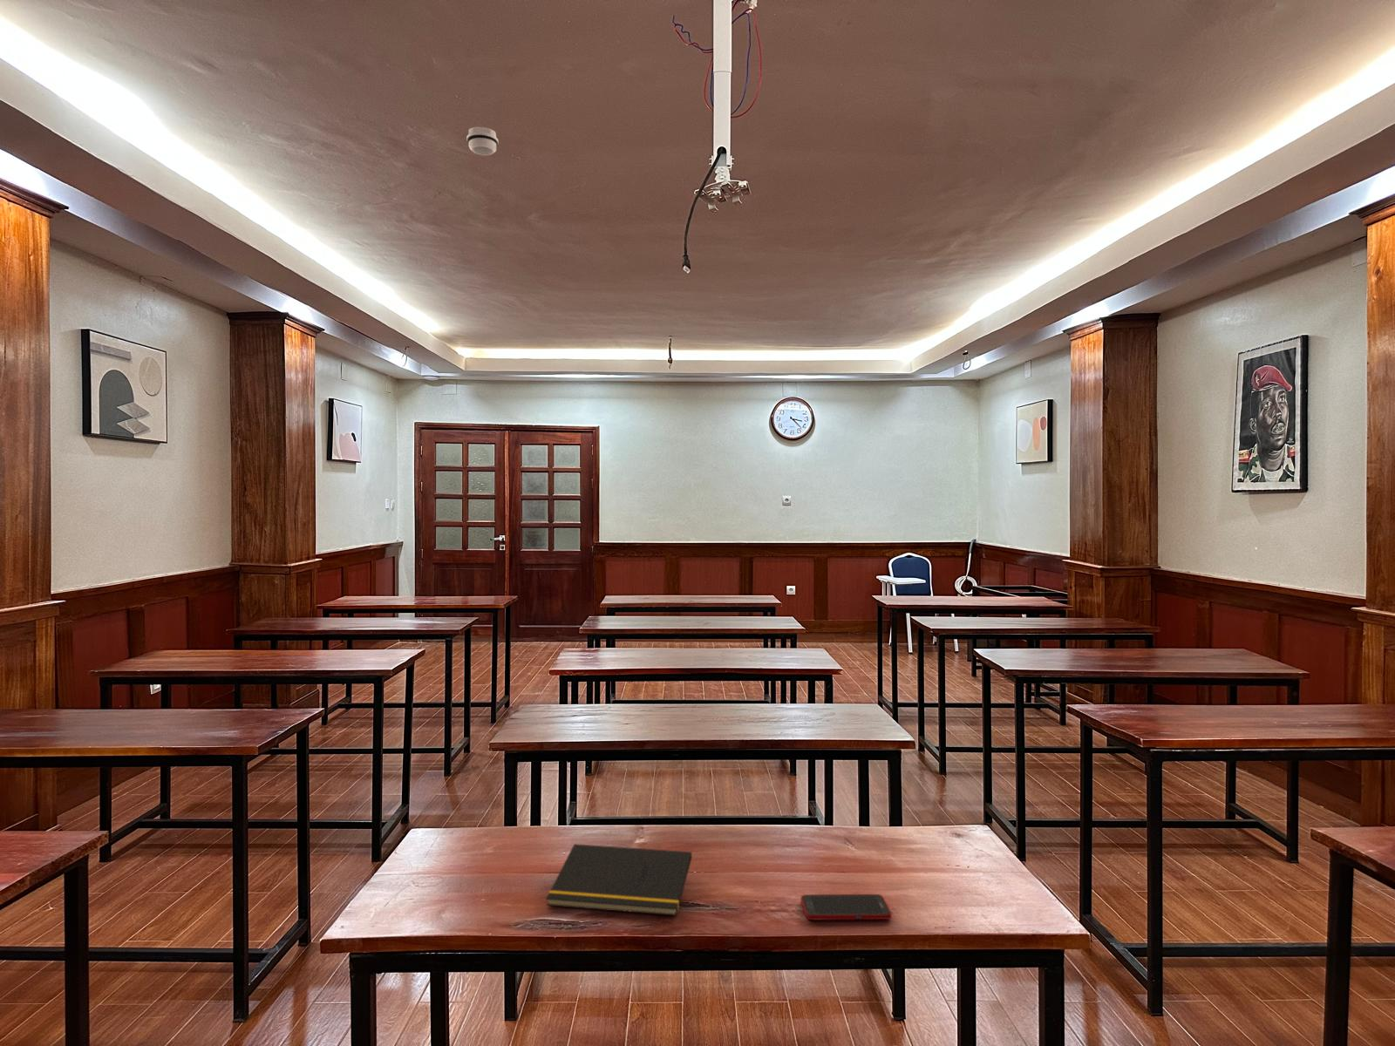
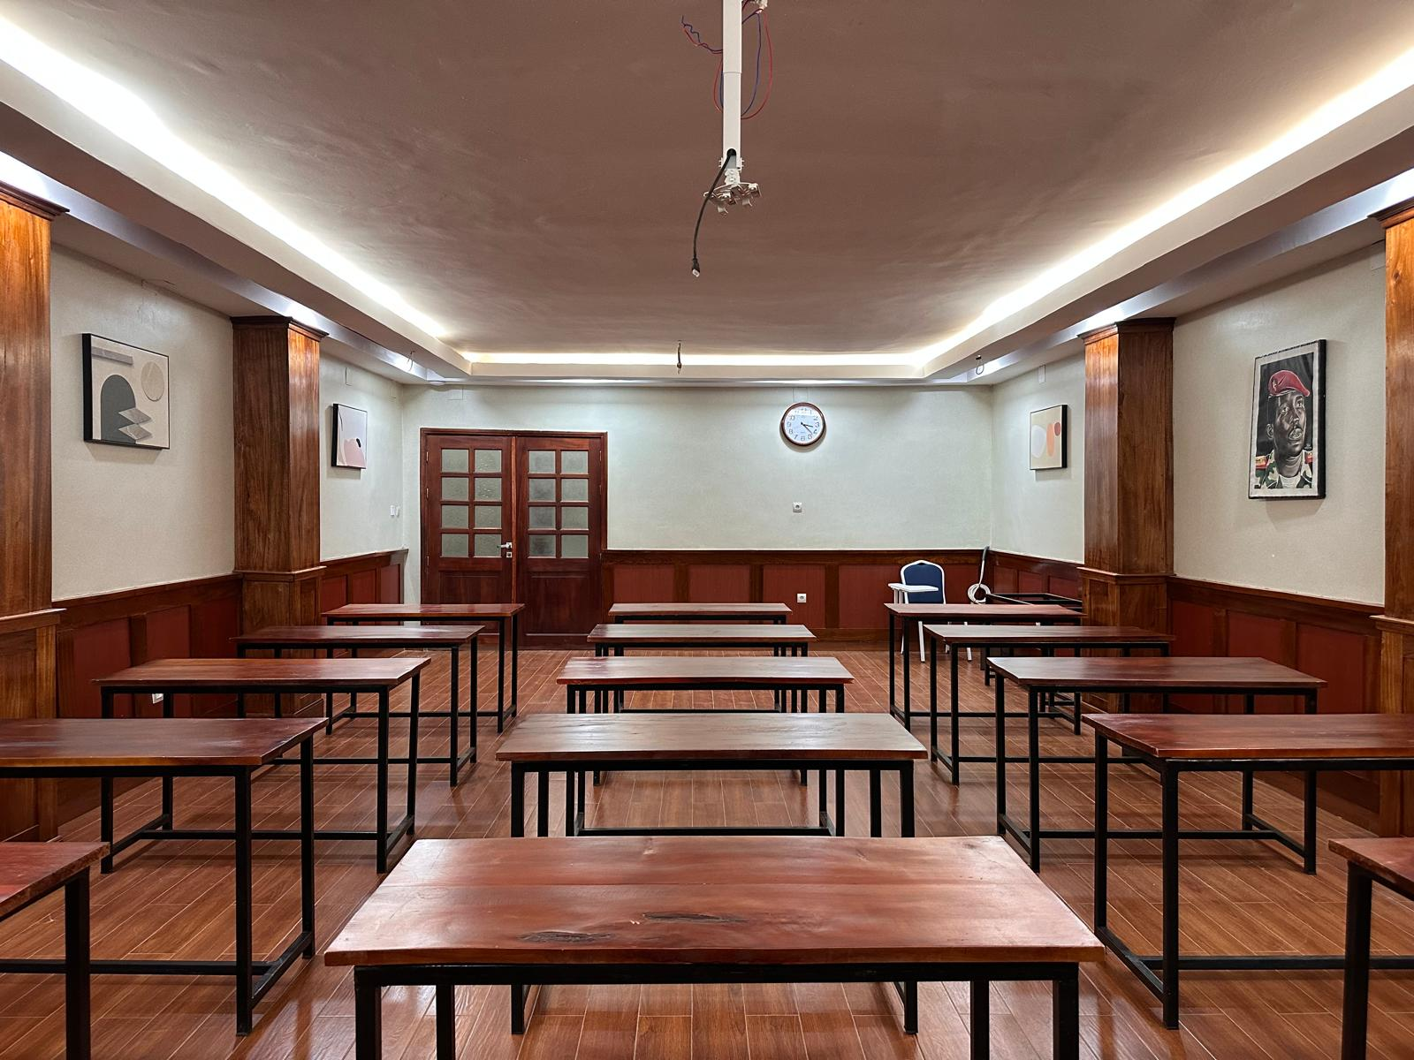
- cell phone (845, 906)
- notepad (622, 877)
- smoke detector (482, 142)
